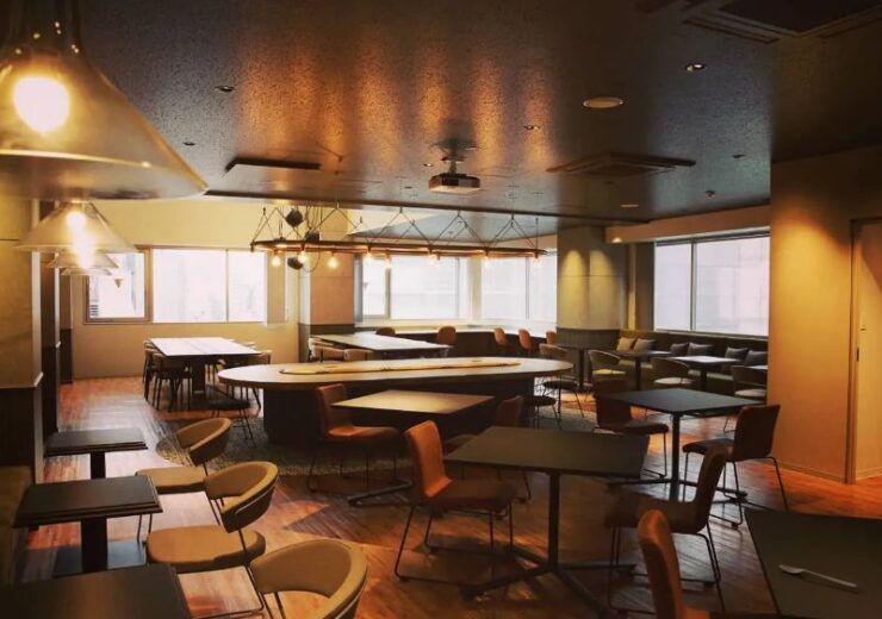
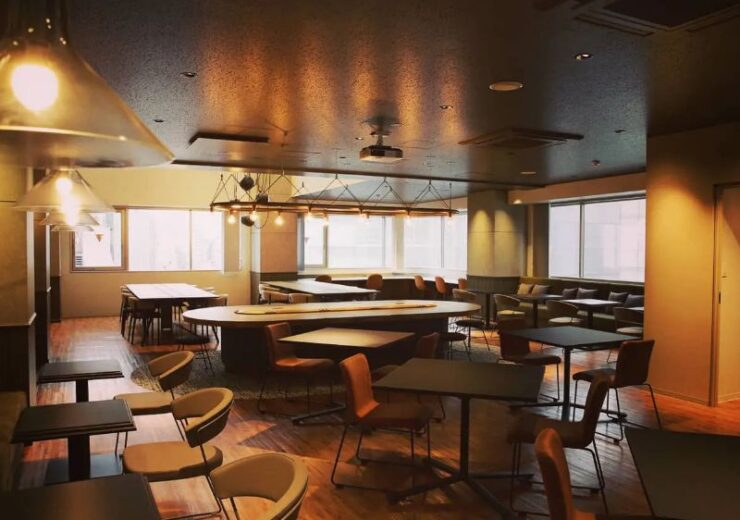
- spoon (816, 574)
